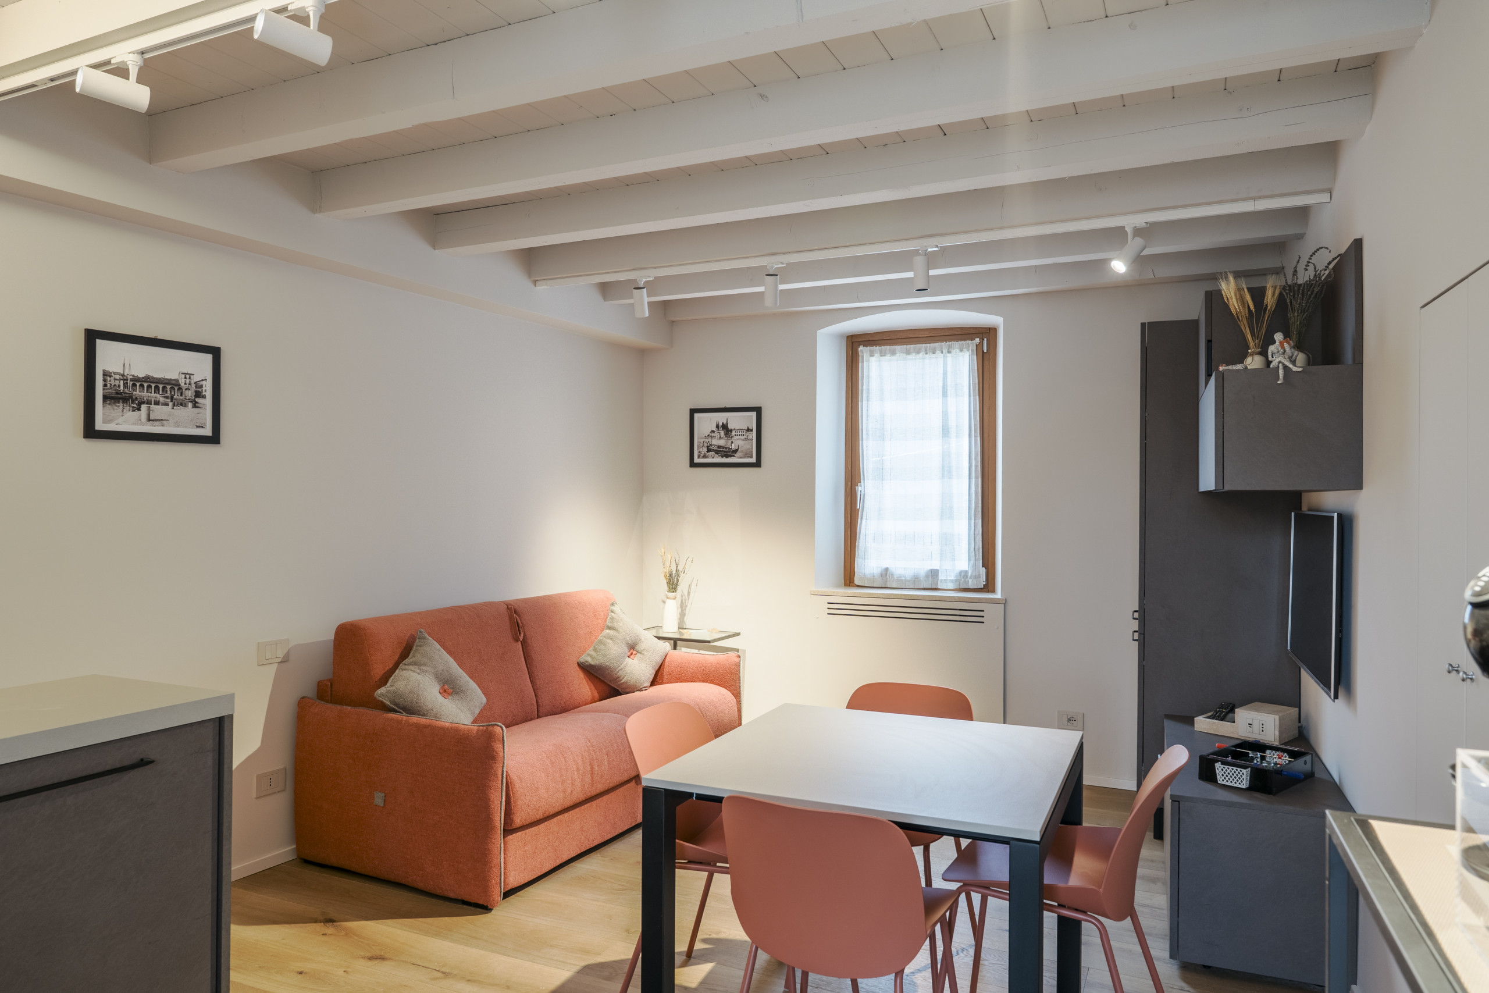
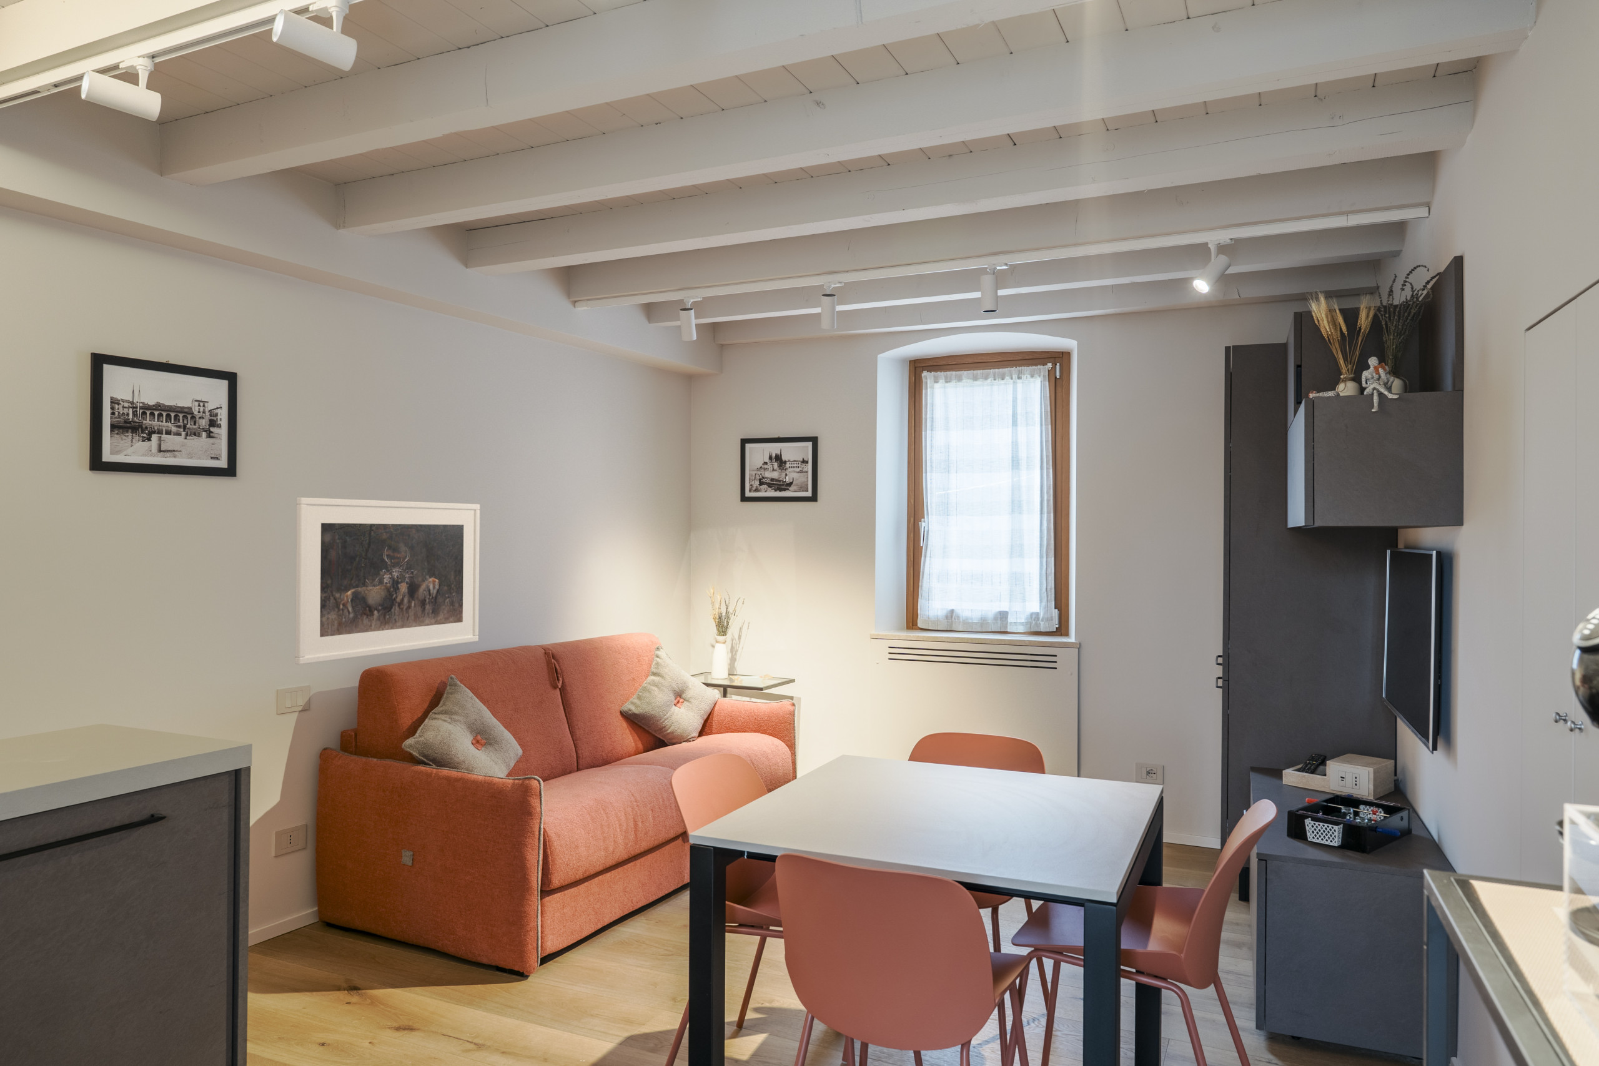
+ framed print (396, 576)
